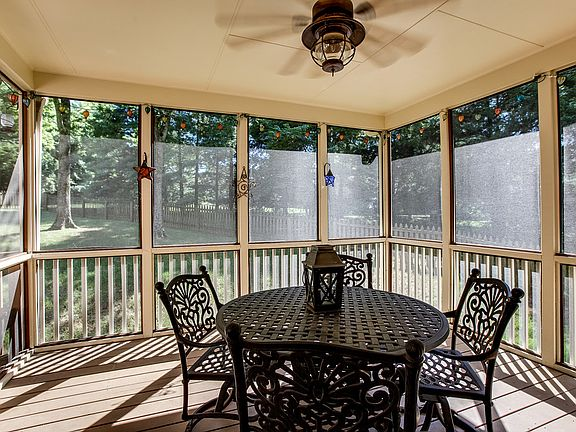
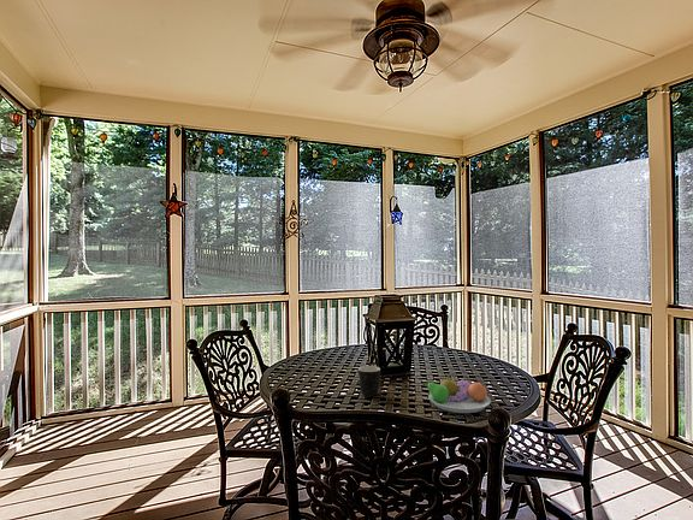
+ fruit bowl (456, 391)
+ mug (368, 382)
